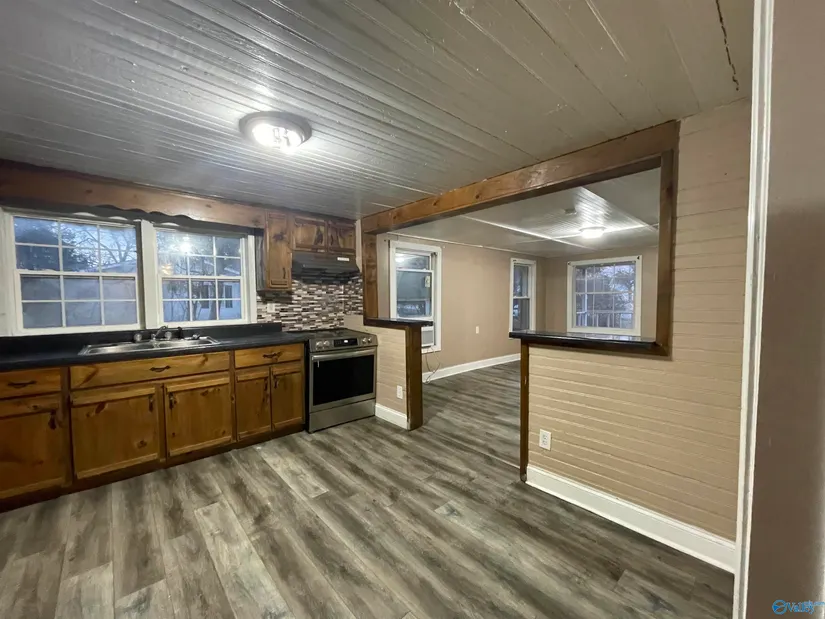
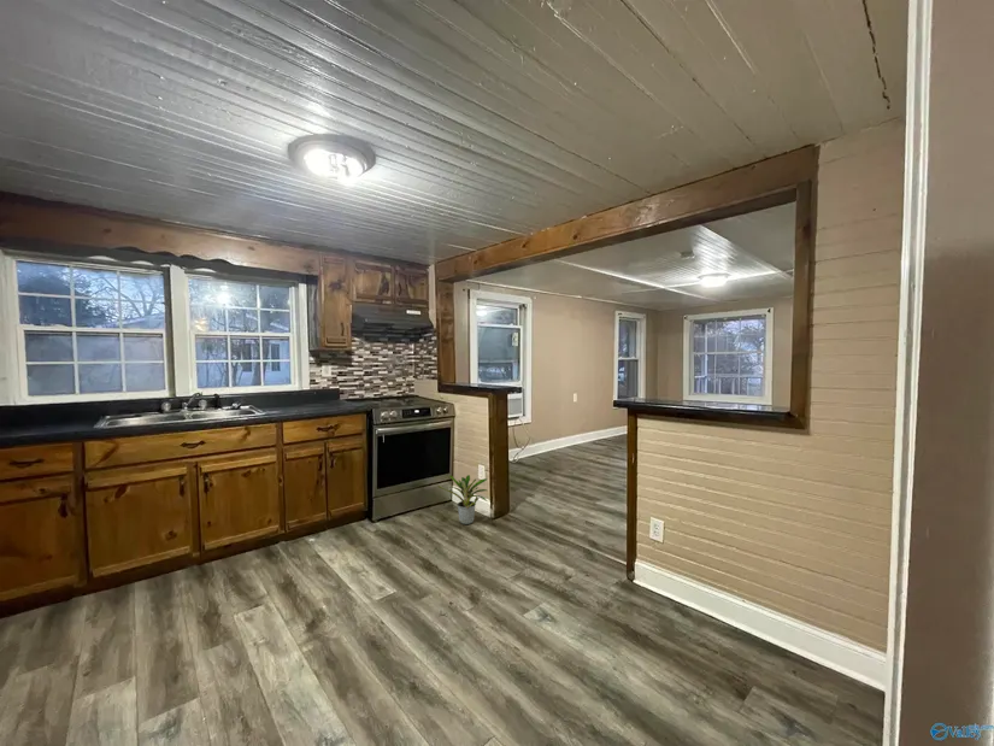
+ potted plant (466, 499)
